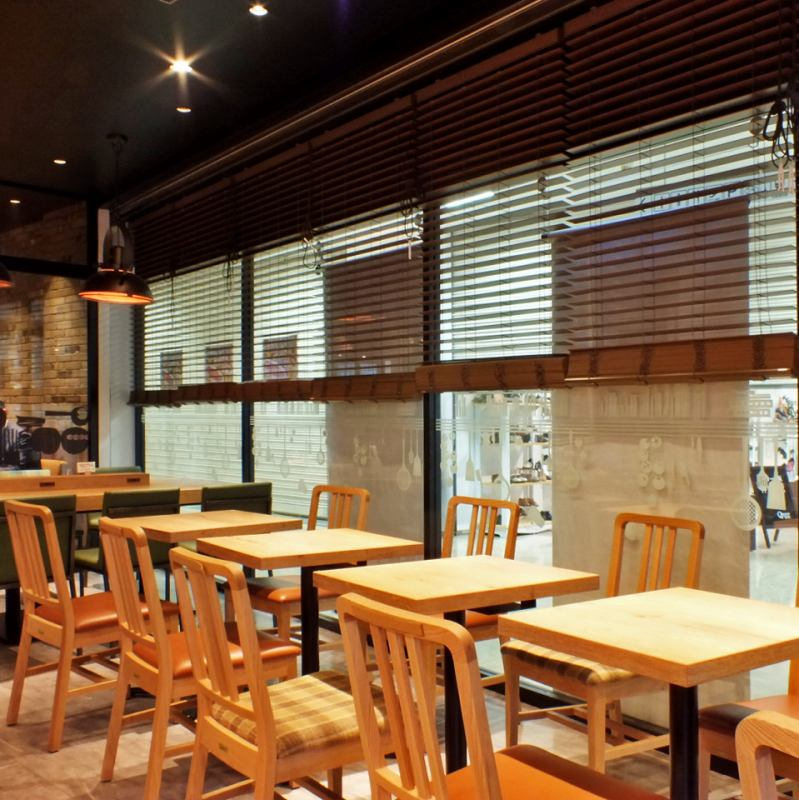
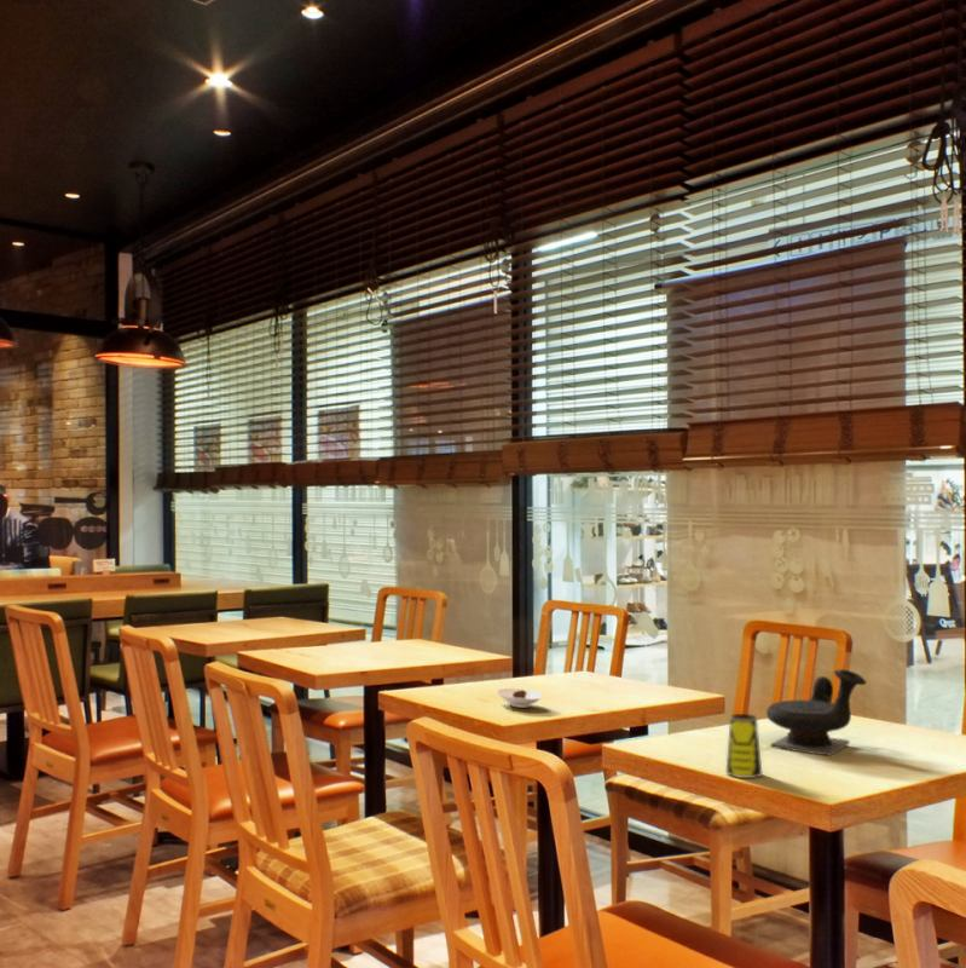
+ teapot (820, 704)
+ saucer (519, 697)
+ cup (744, 744)
